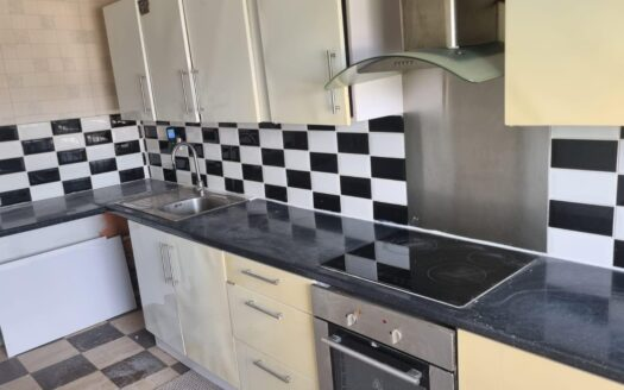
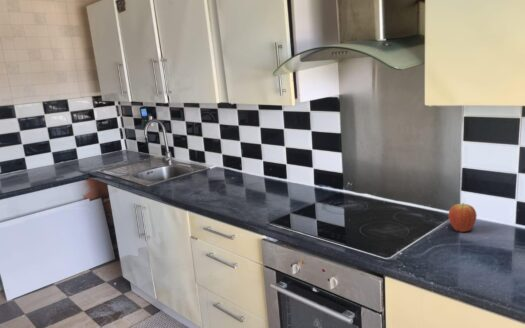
+ fruit (462, 216)
